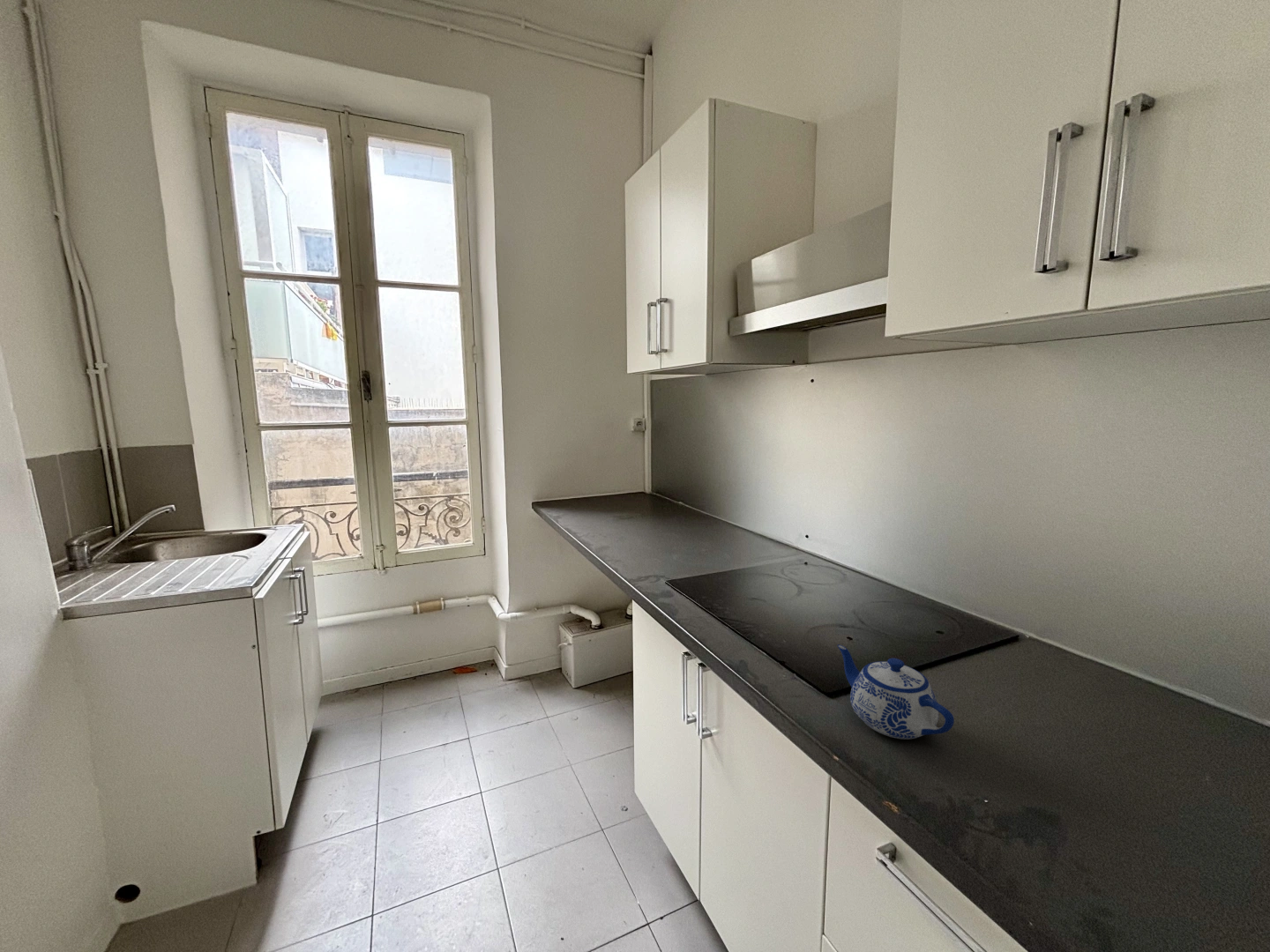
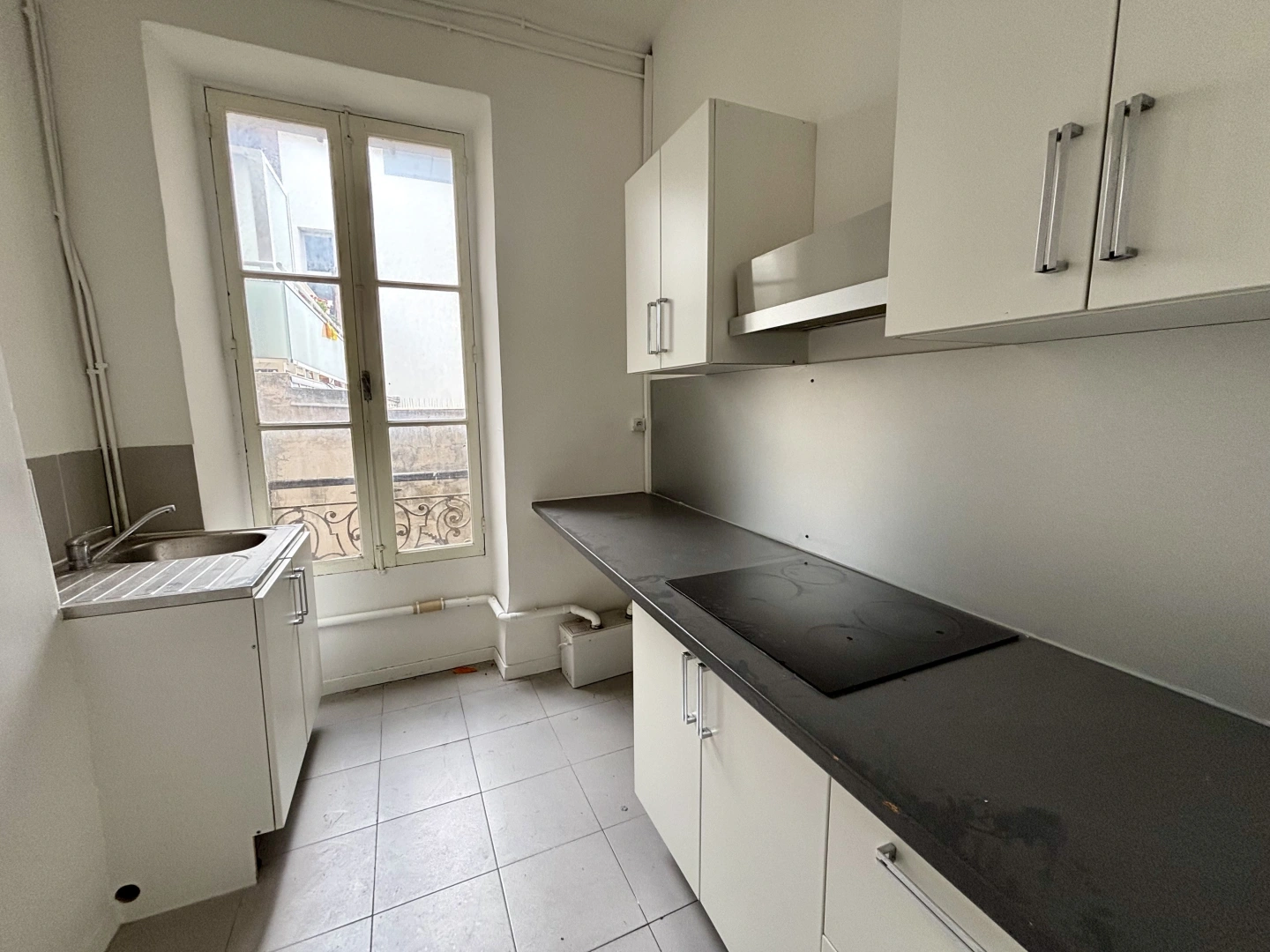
- teapot (887, 688)
